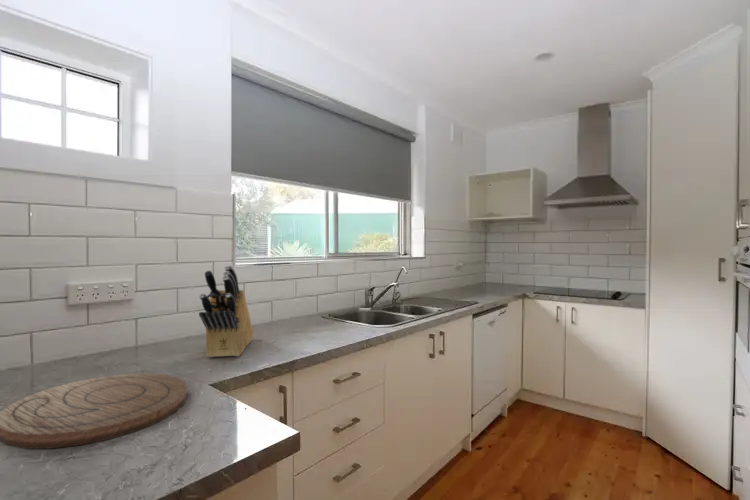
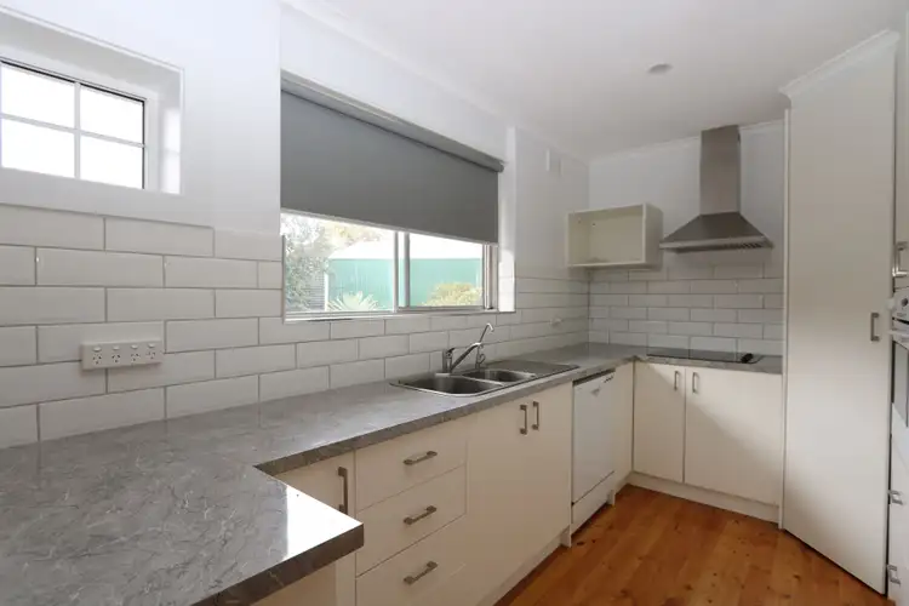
- knife block (228, 307)
- cutting board (101, 403)
